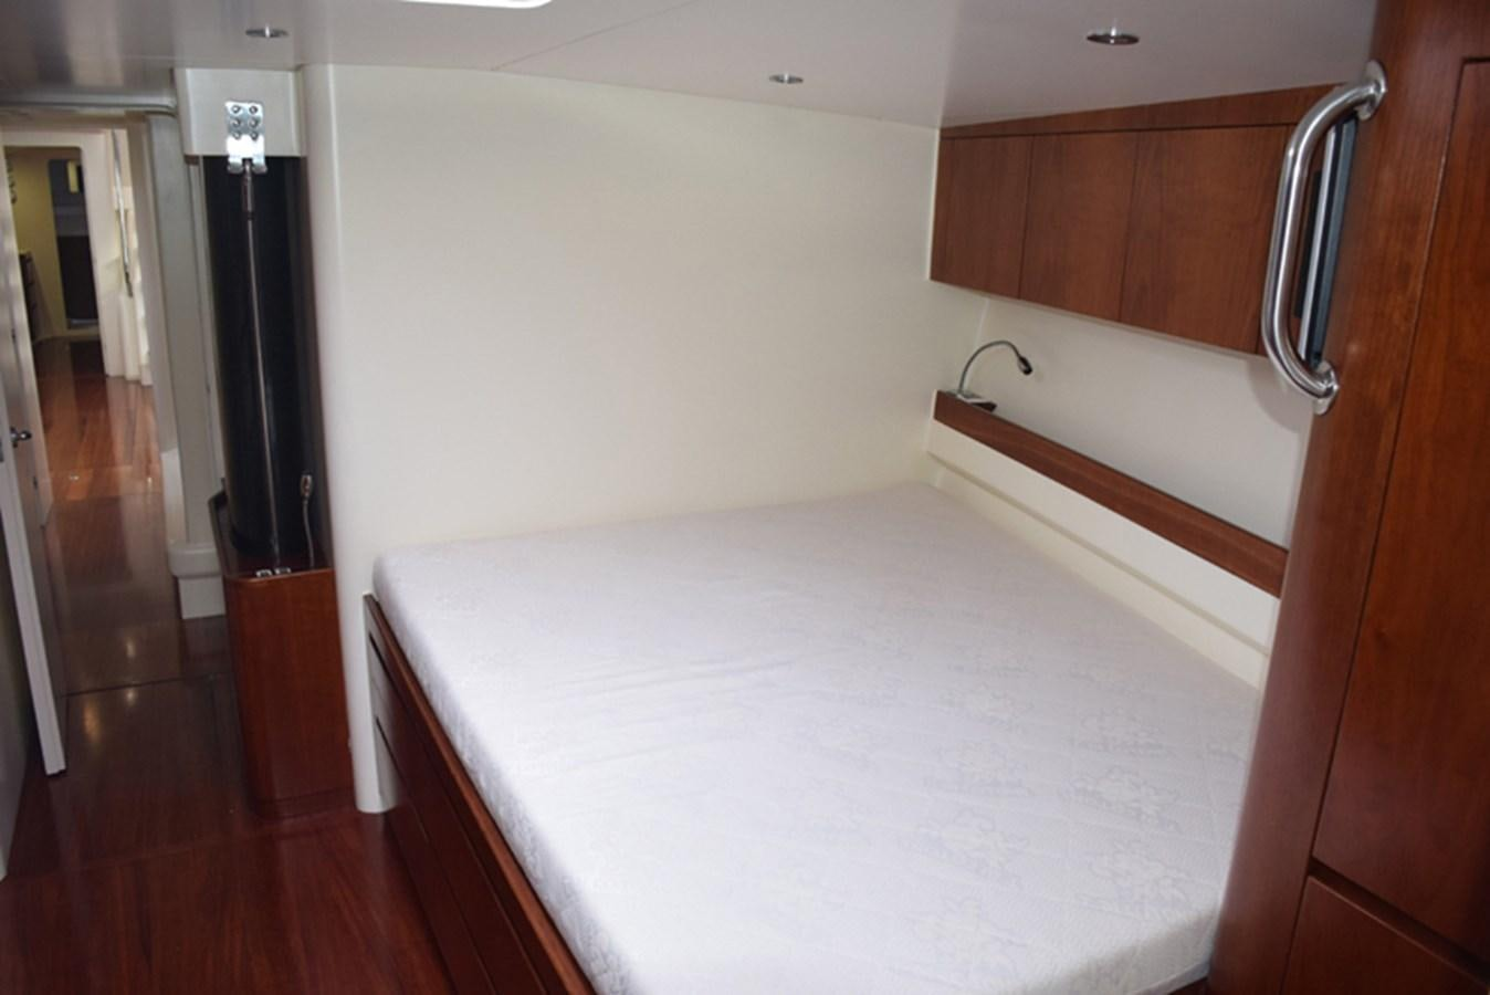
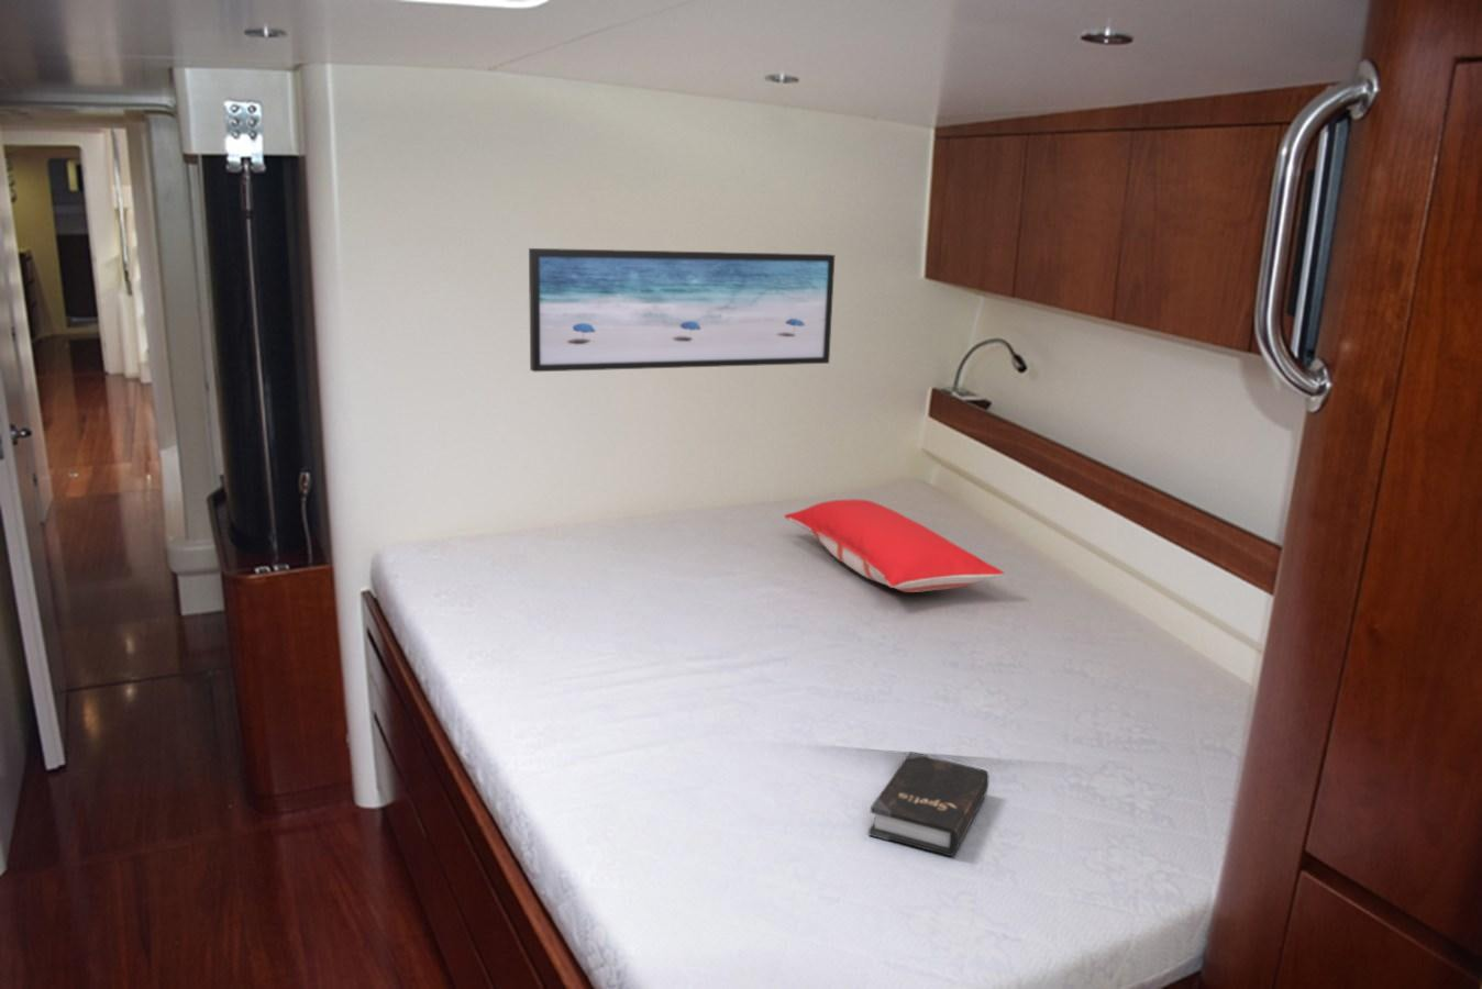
+ wall art (689, 309)
+ hardback book (931, 801)
+ pillow (885, 543)
